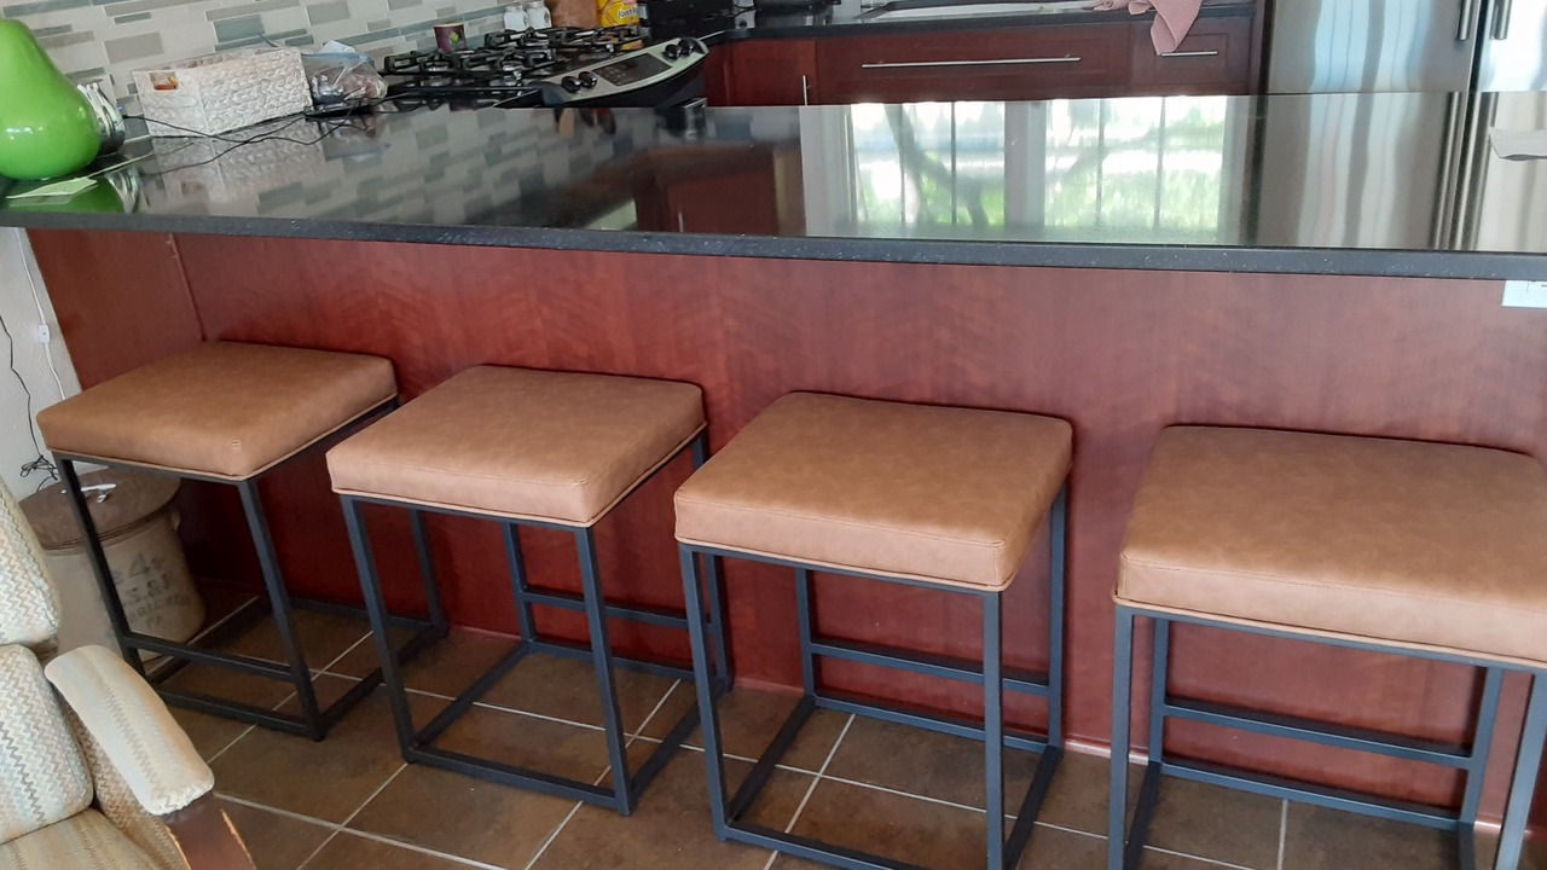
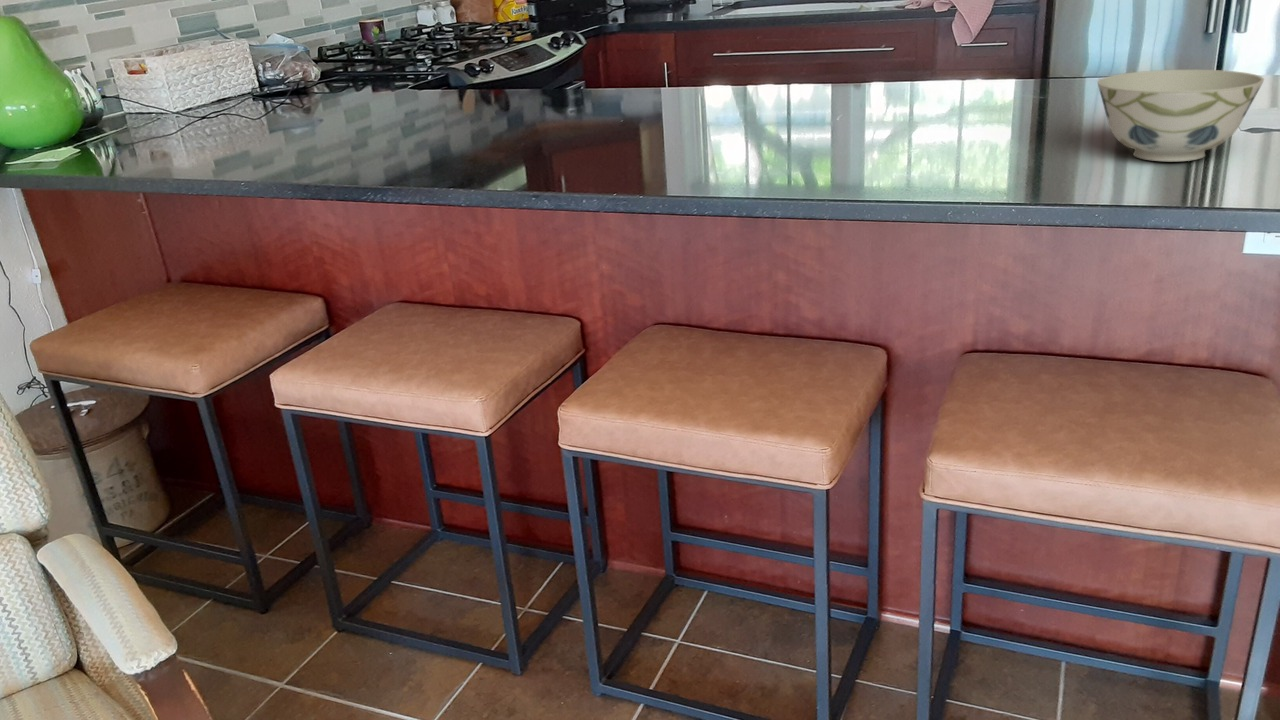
+ bowl (1173, 117)
